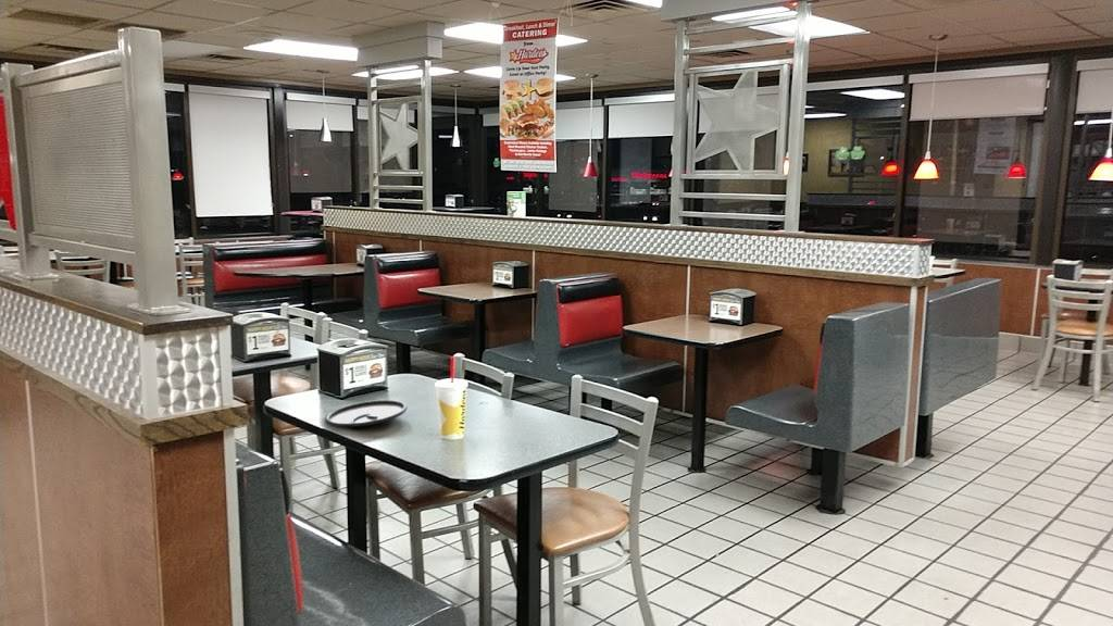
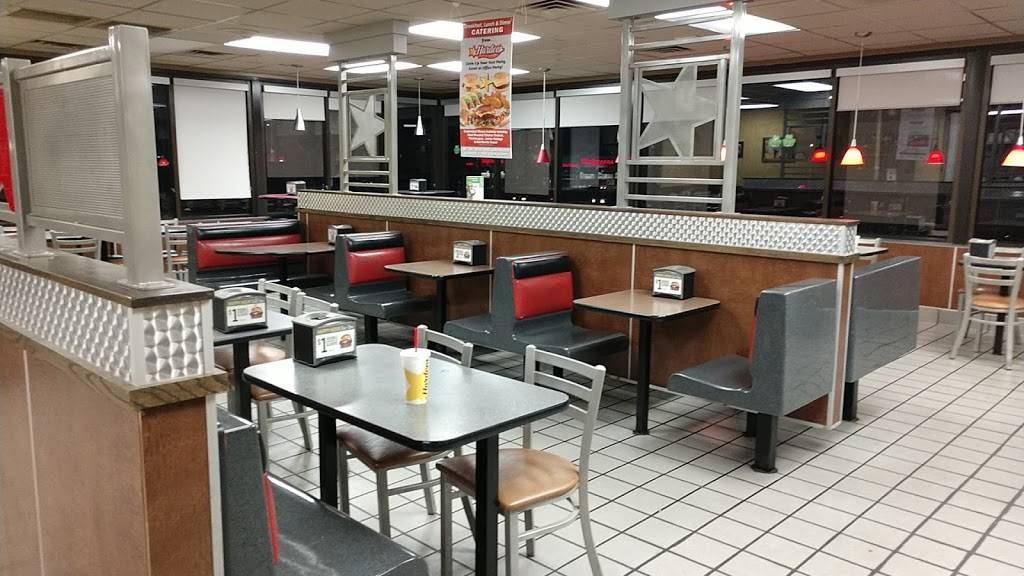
- plate (366, 413)
